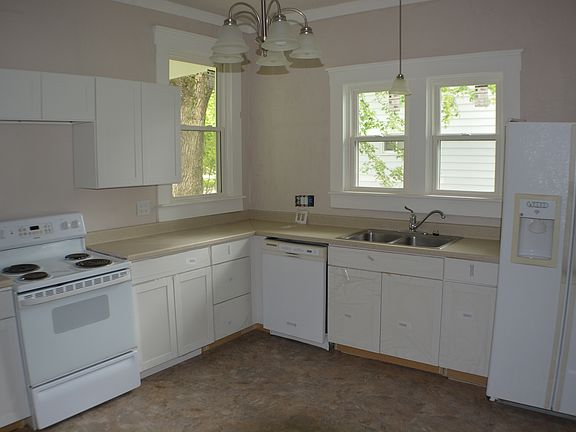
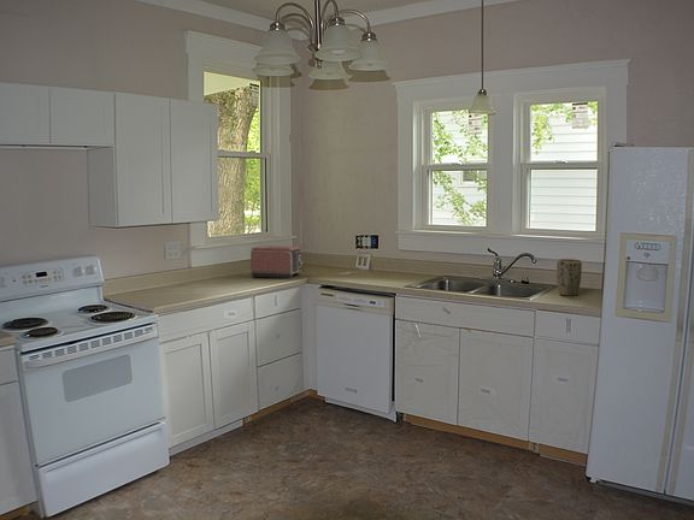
+ plant pot (569, 277)
+ toaster (278, 261)
